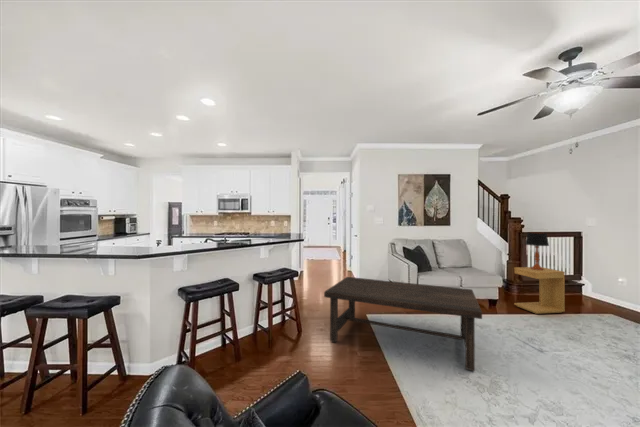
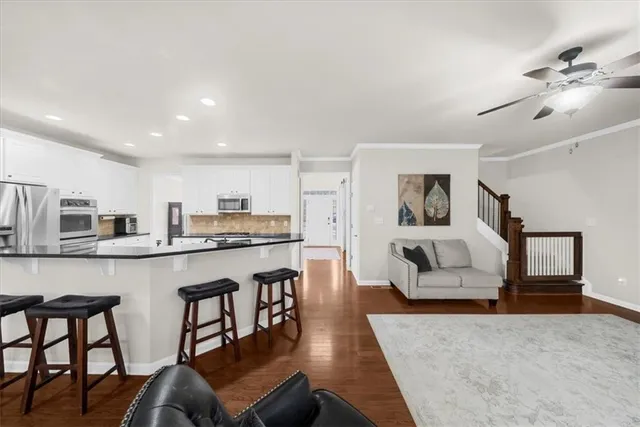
- table lamp (536, 250)
- side table (539, 289)
- coffee table (399, 307)
